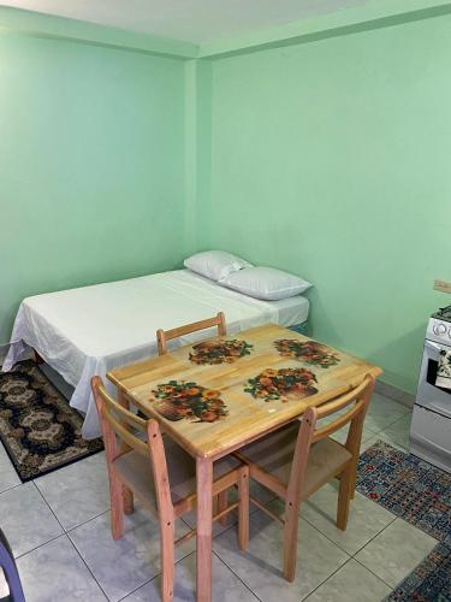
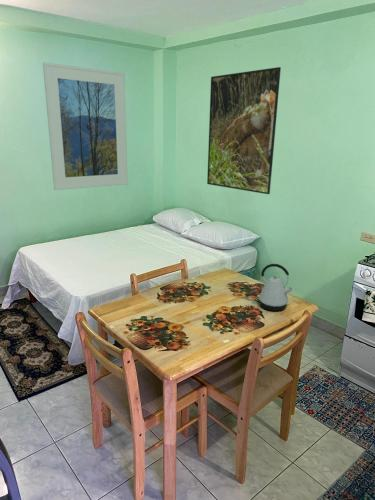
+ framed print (239, 133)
+ kettle (275, 285)
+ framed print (90, 130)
